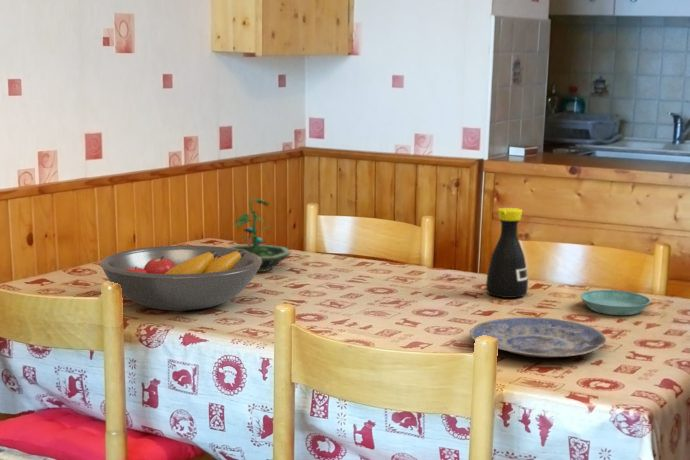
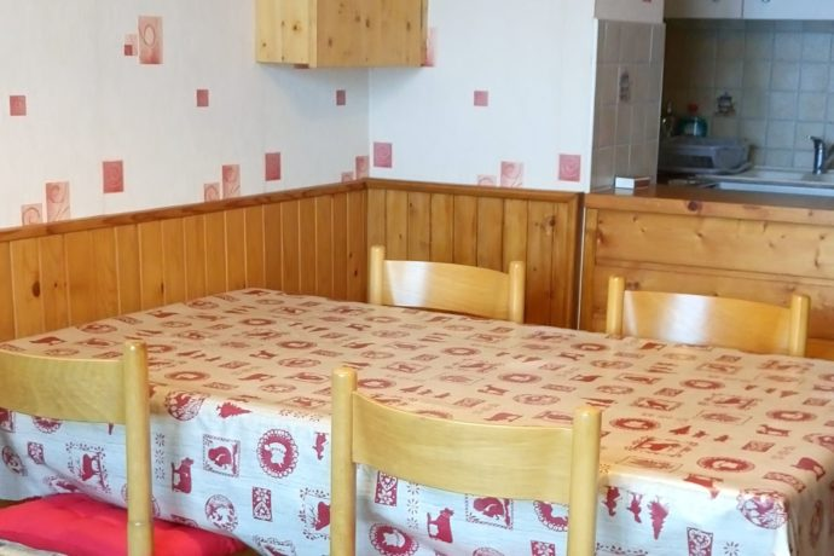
- fruit bowl (182, 275)
- terrarium (254, 211)
- bottle (508, 251)
- plate (536, 339)
- saucer (614, 303)
